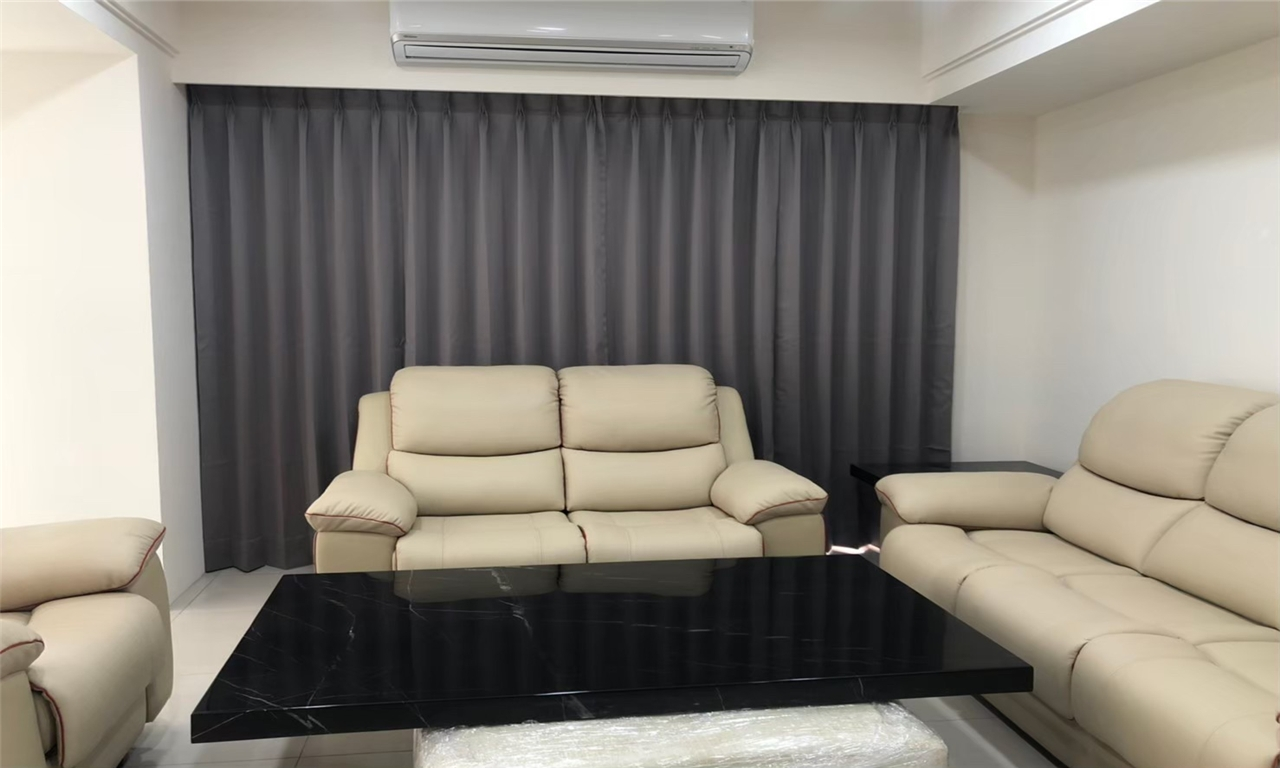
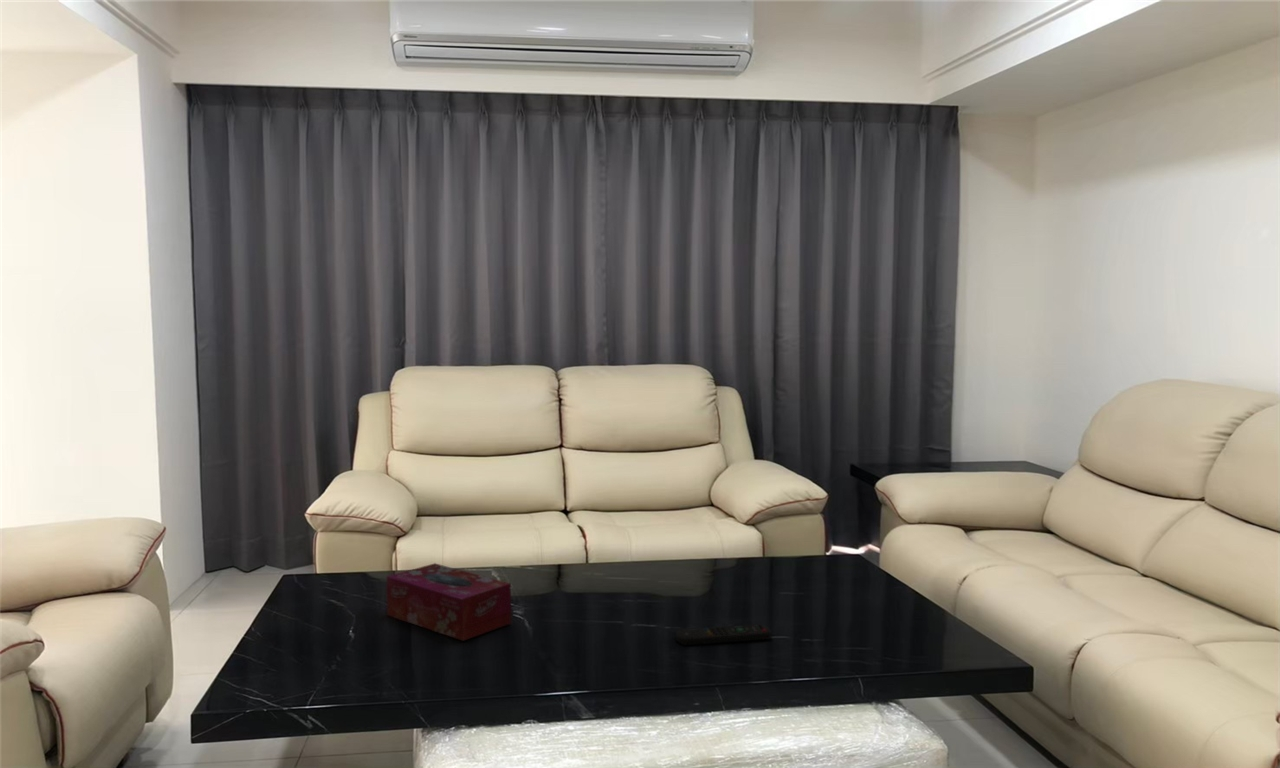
+ remote control (723, 633)
+ tissue box (448, 599)
